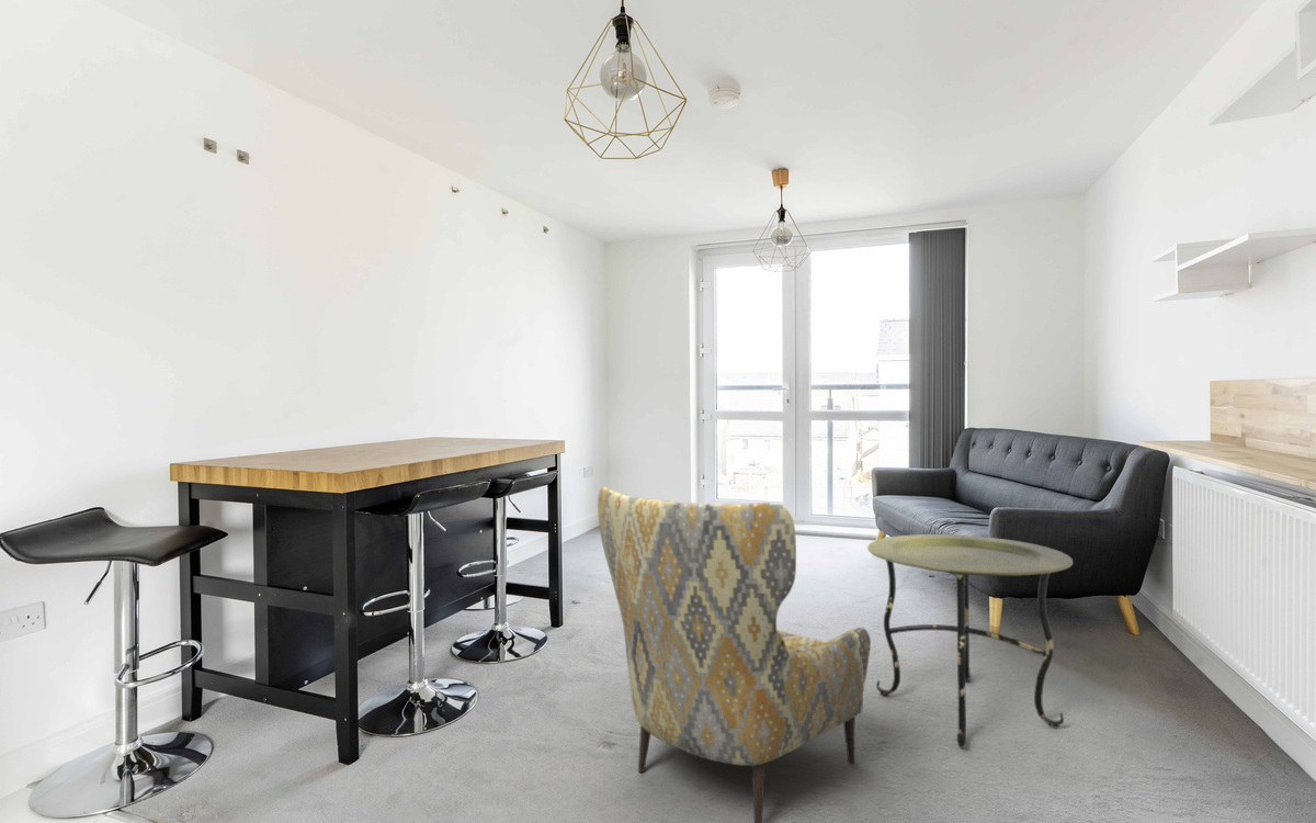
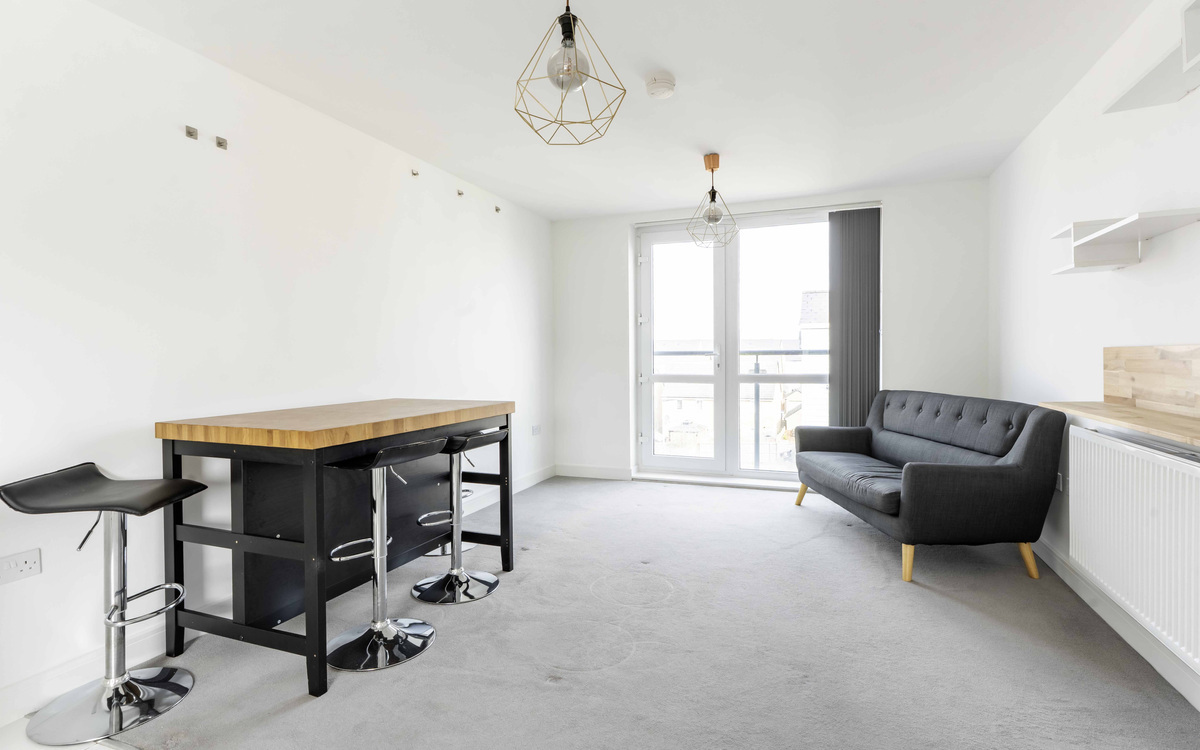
- side table (964, 630)
- armchair (725, 629)
